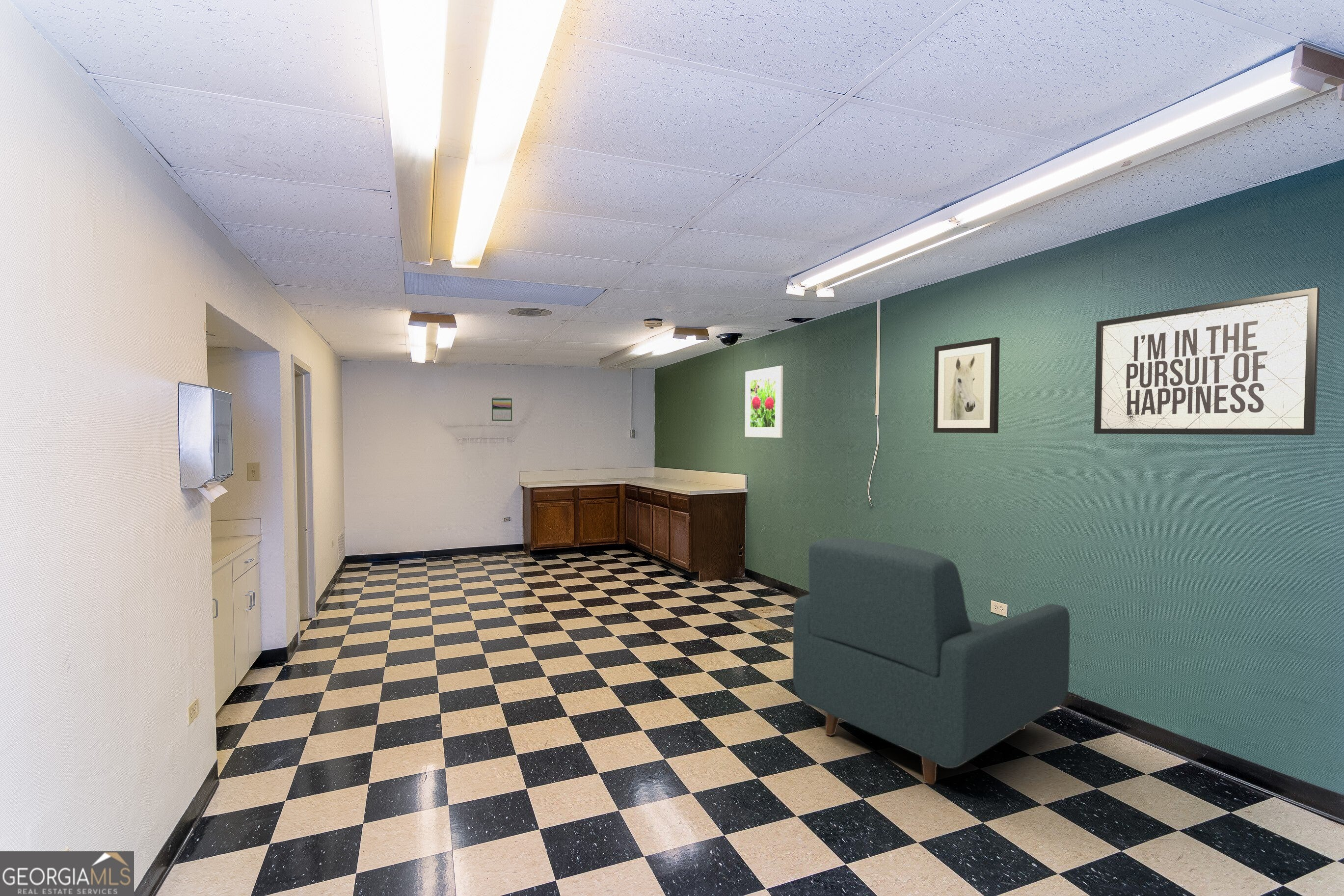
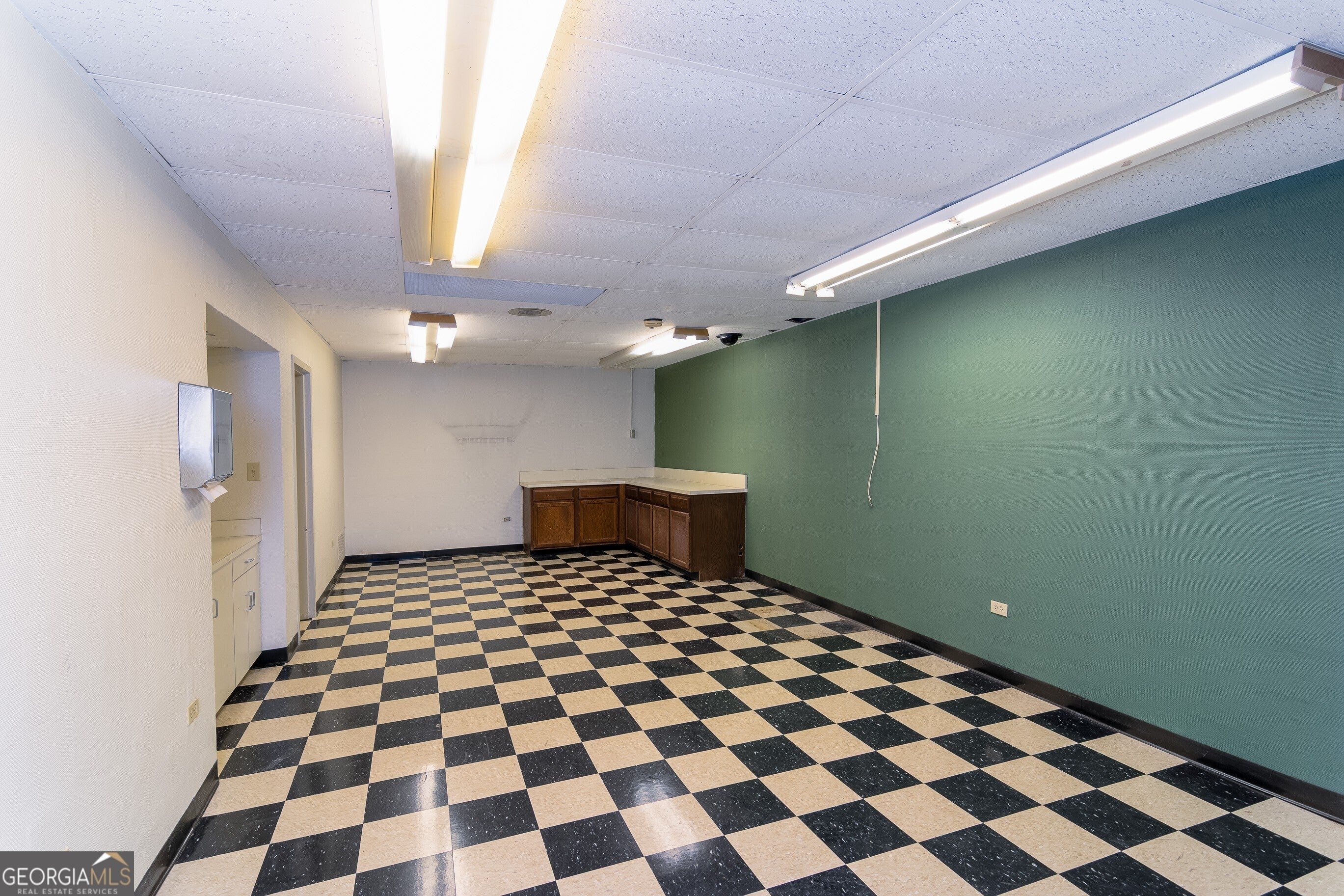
- wall art (965, 387)
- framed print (763, 403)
- chair (926, 634)
- mirror (1191, 371)
- calendar (502, 408)
